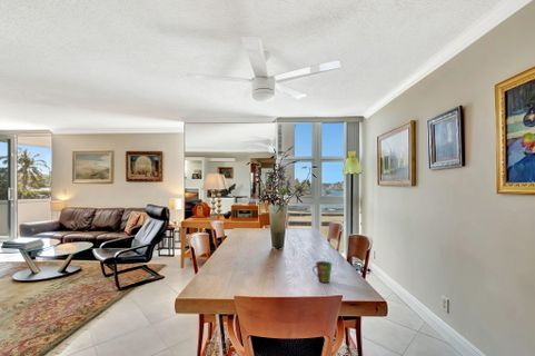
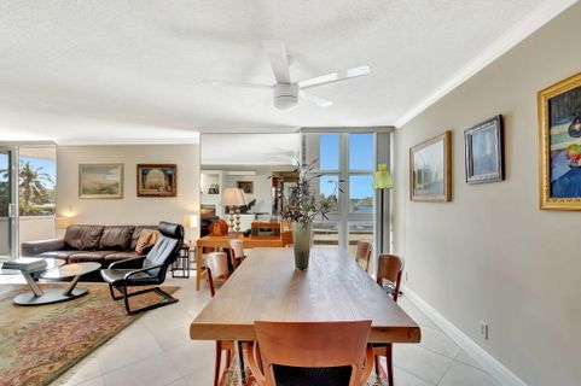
- cup (321, 271)
